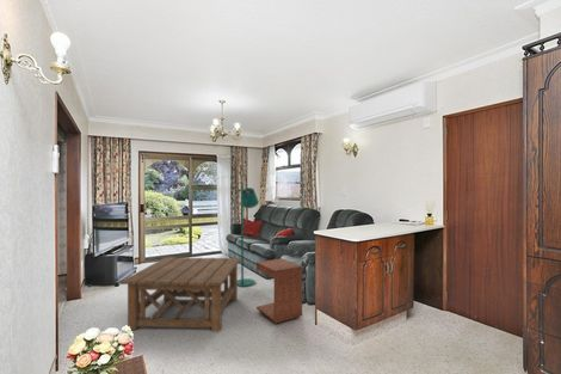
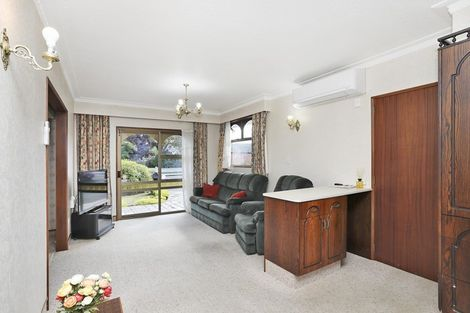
- side table (278, 289)
- floor lamp (242, 227)
- coffee table (189, 289)
